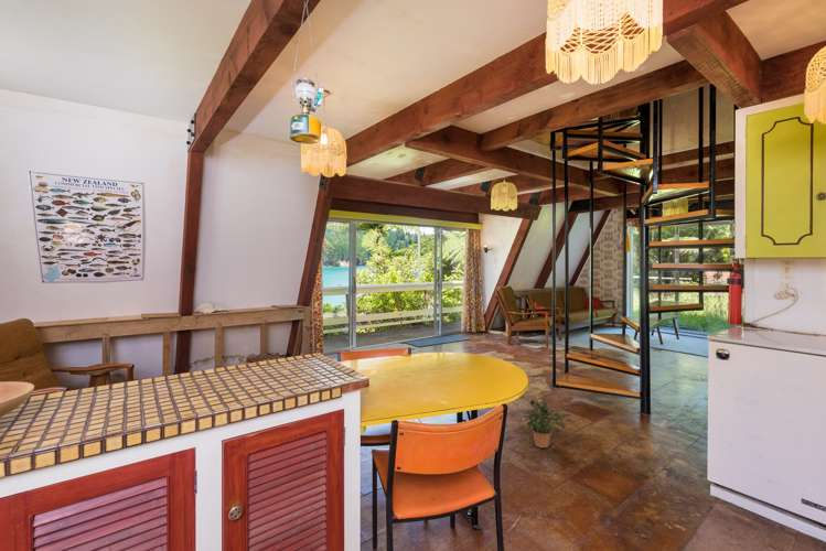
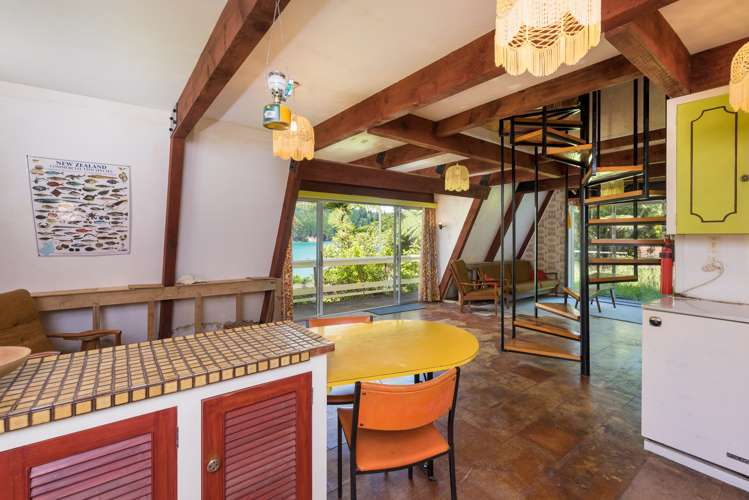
- potted plant (545, 422)
